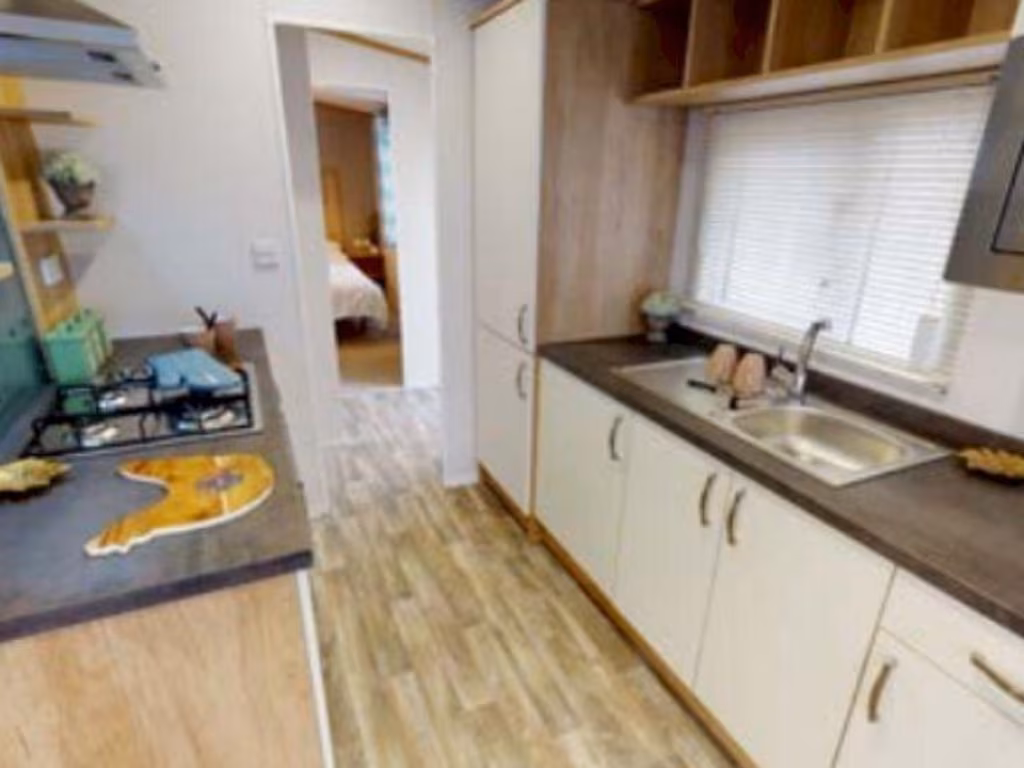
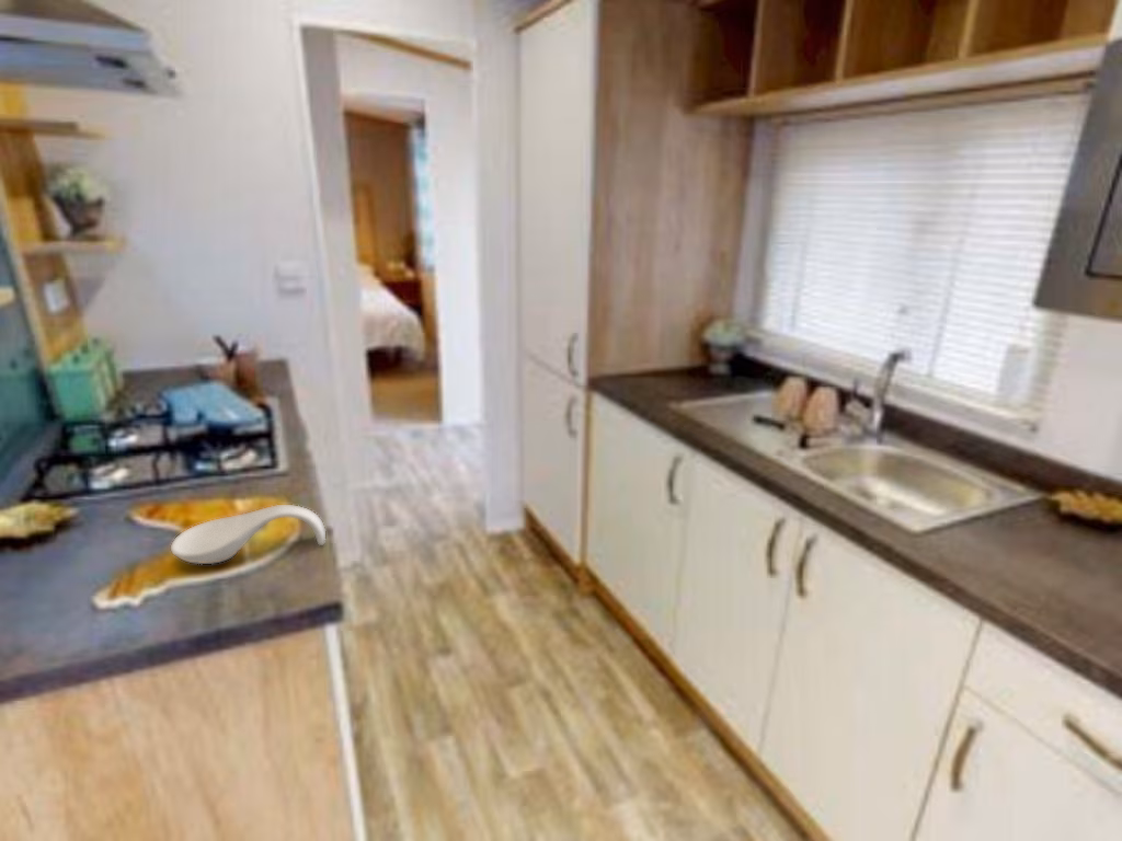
+ spoon rest (249, 531)
